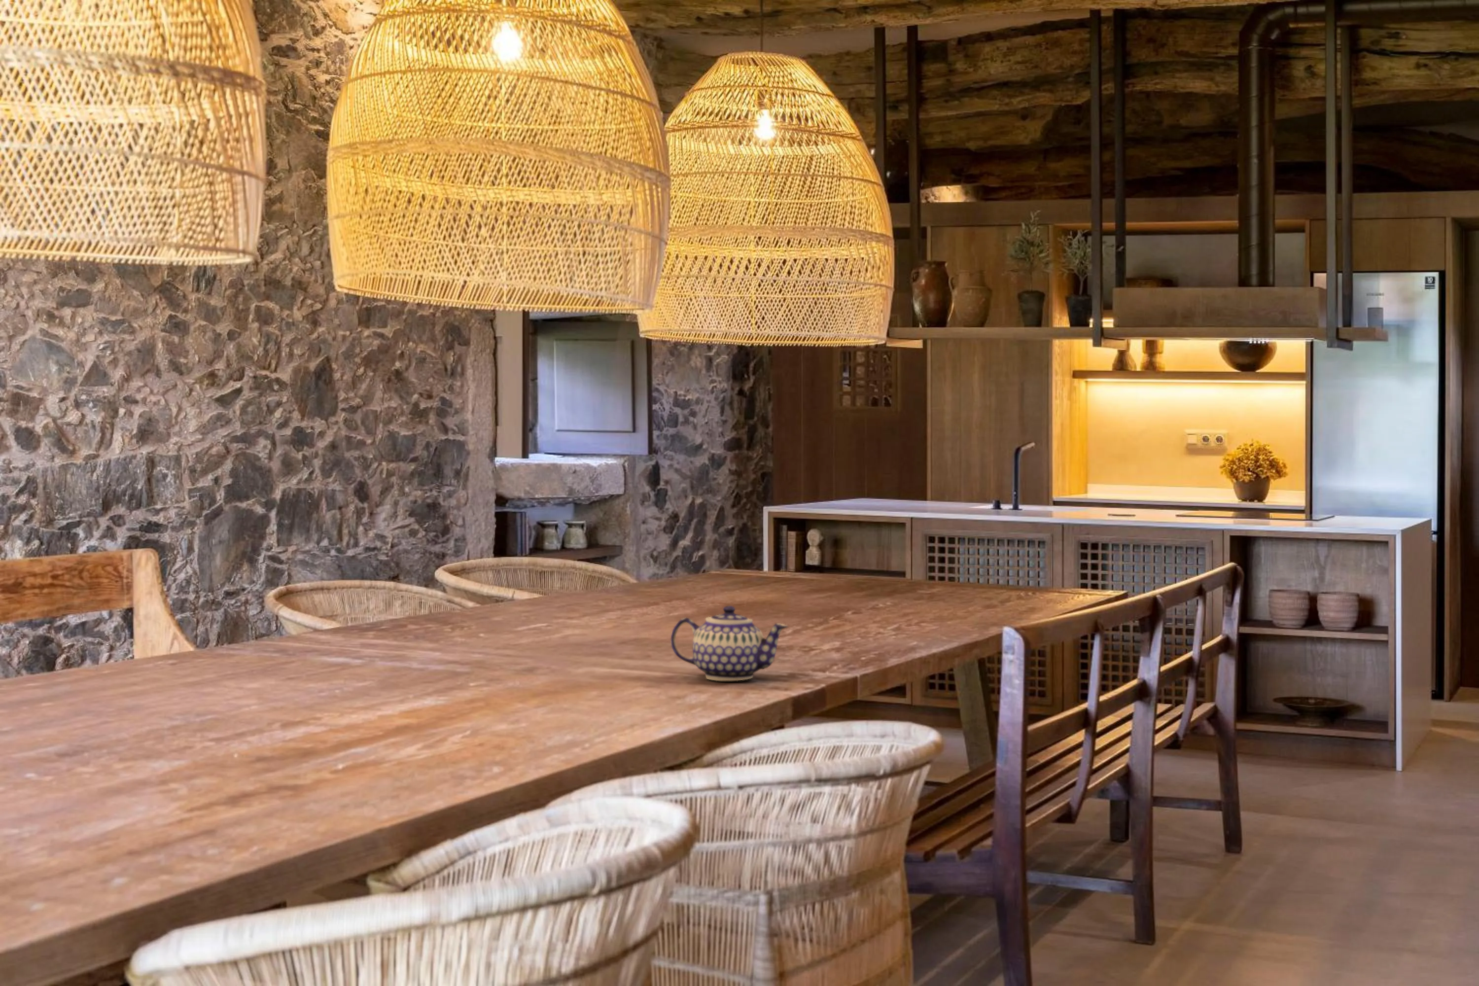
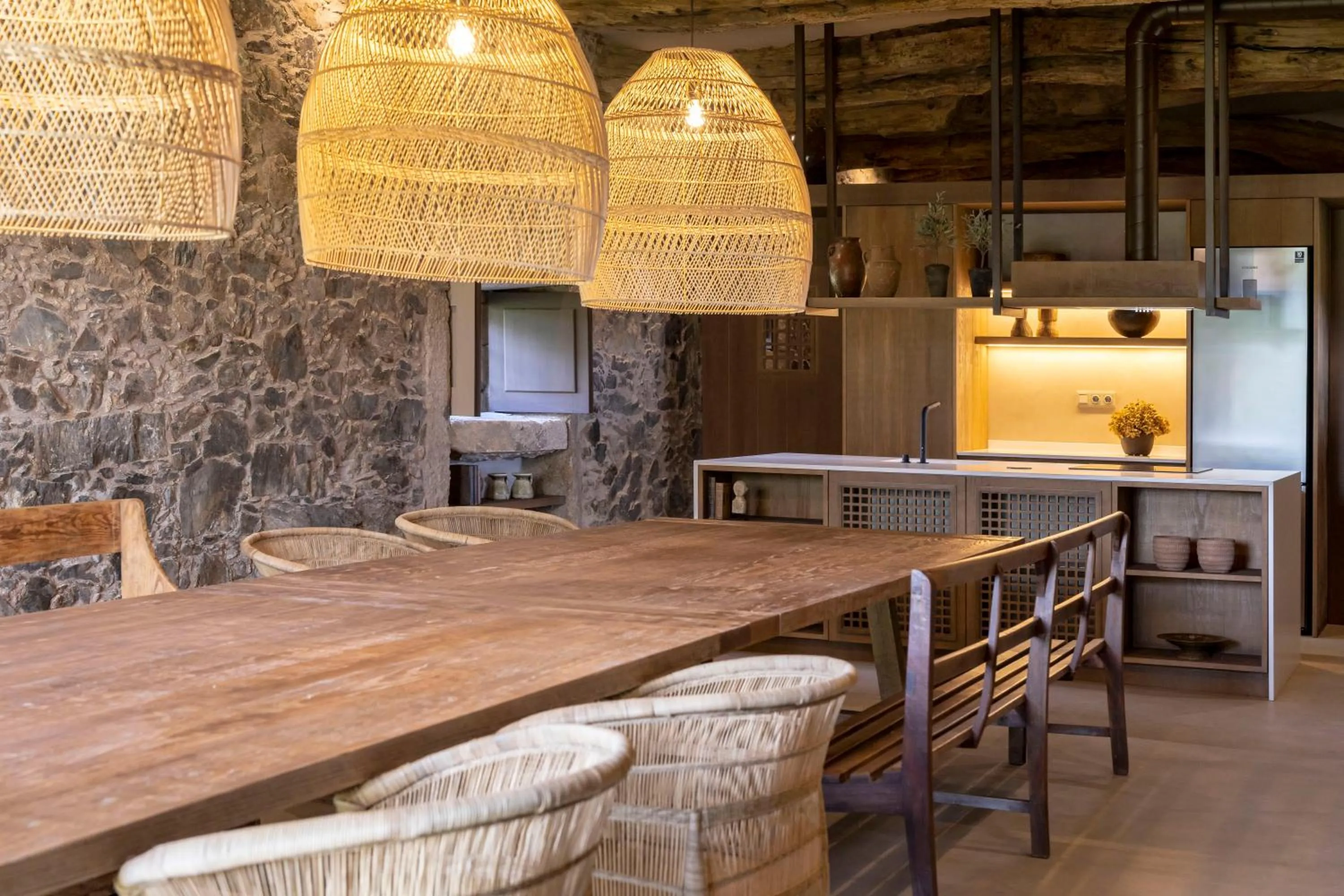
- teapot (730, 642)
